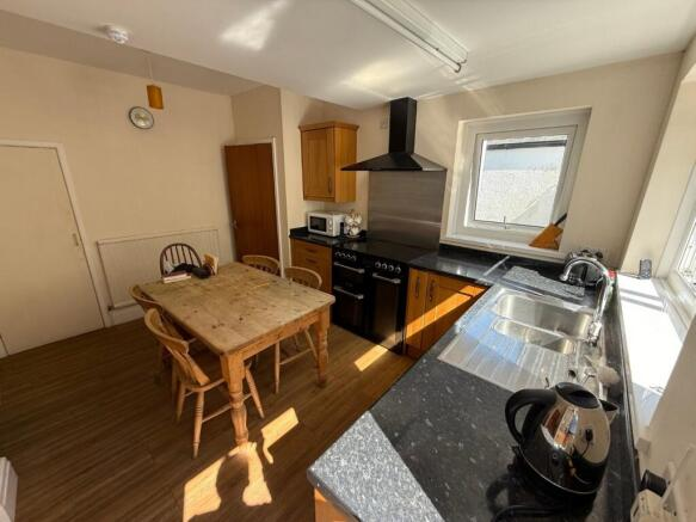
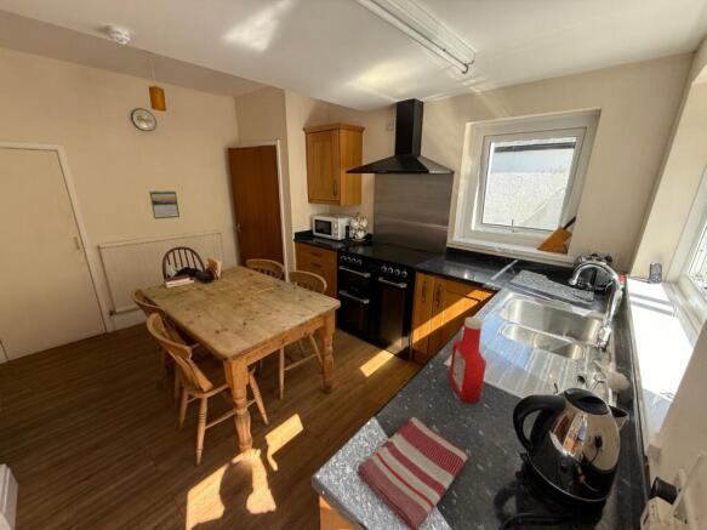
+ soap bottle (468, 354)
+ dish towel (414, 462)
+ calendar (165, 204)
